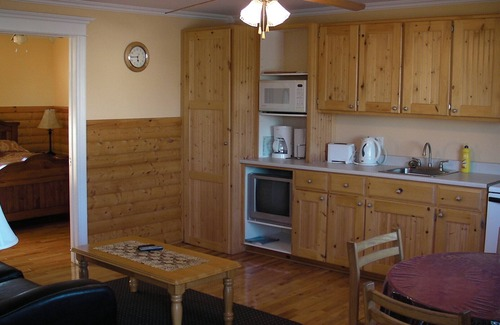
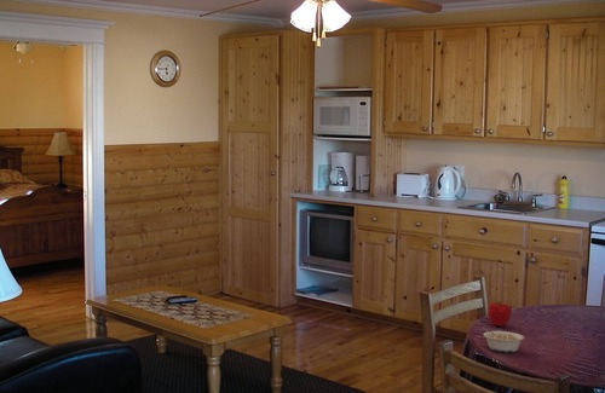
+ fruit (499, 312)
+ legume (501, 340)
